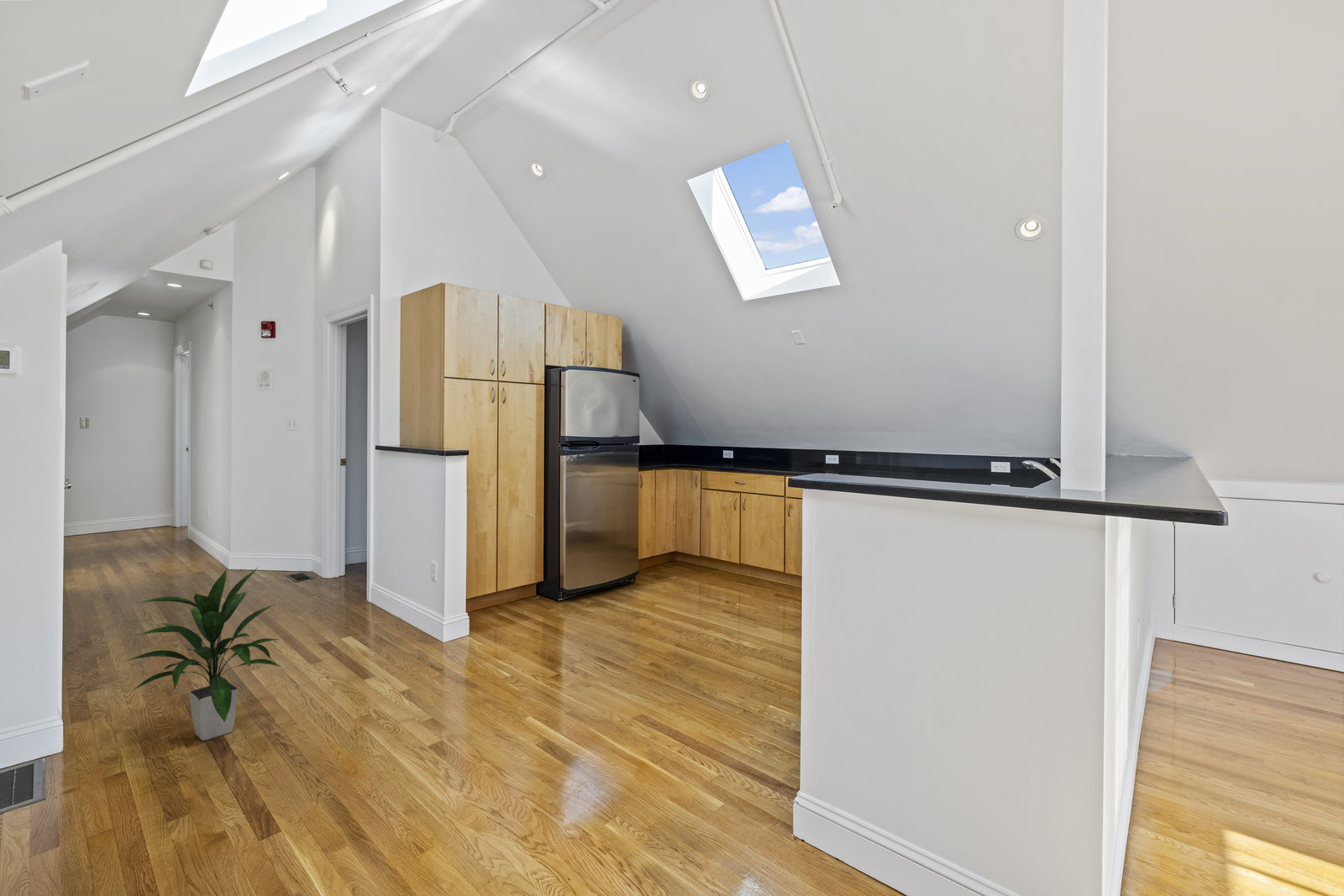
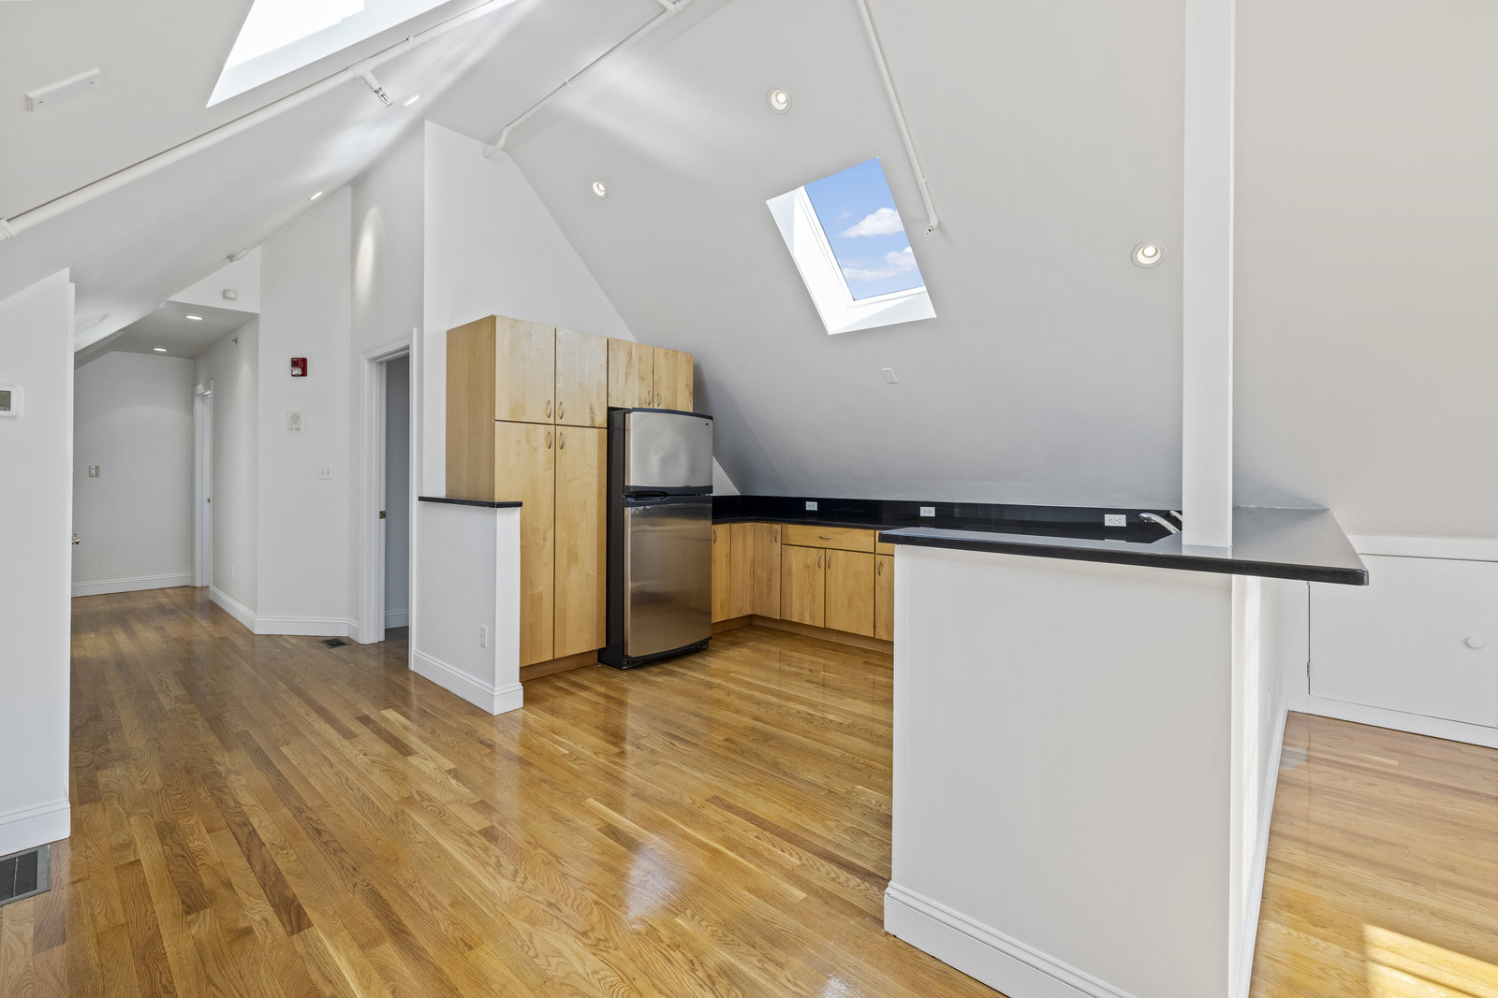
- indoor plant (211, 654)
